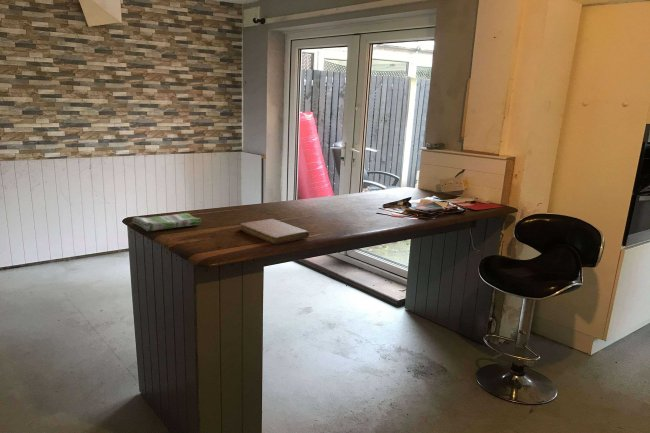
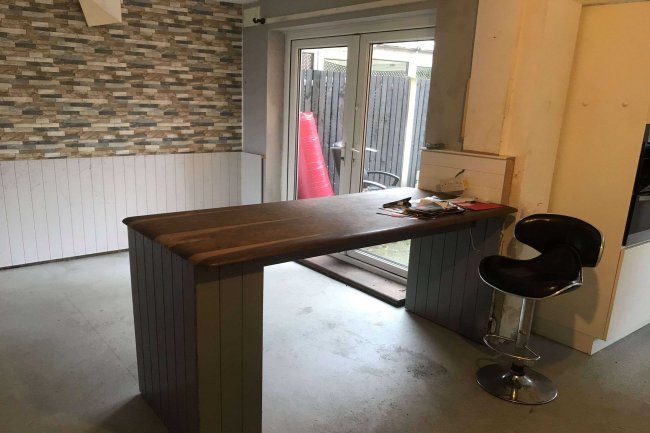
- dish towel (167, 219)
- notebook (273, 230)
